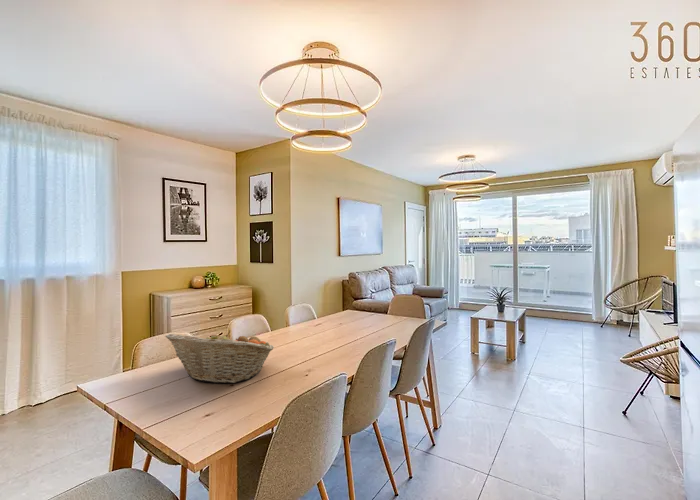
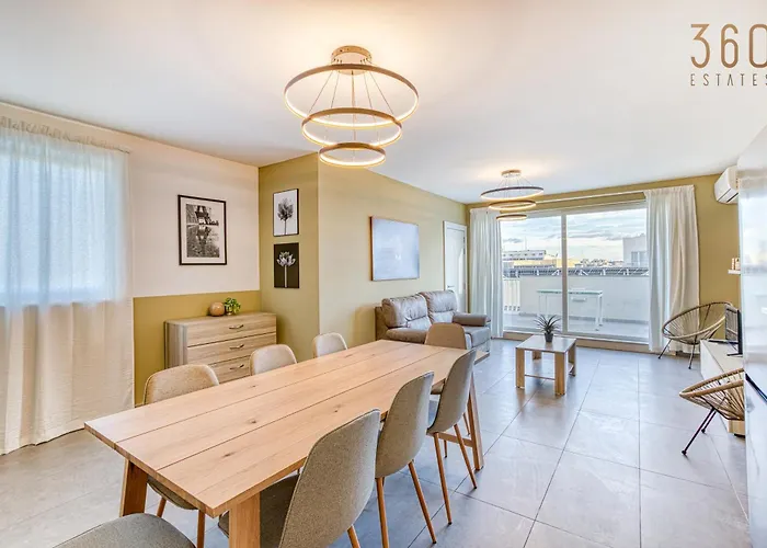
- fruit basket (221, 350)
